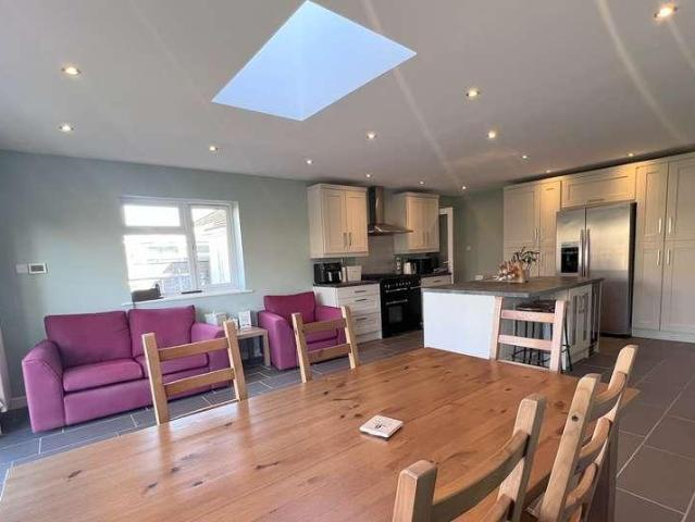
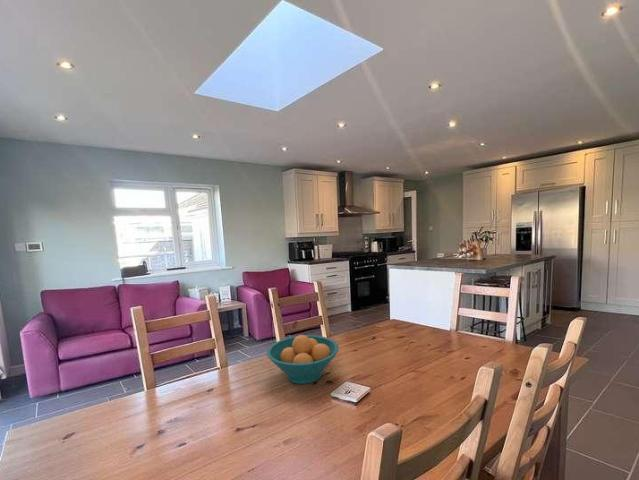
+ fruit bowl (303, 355)
